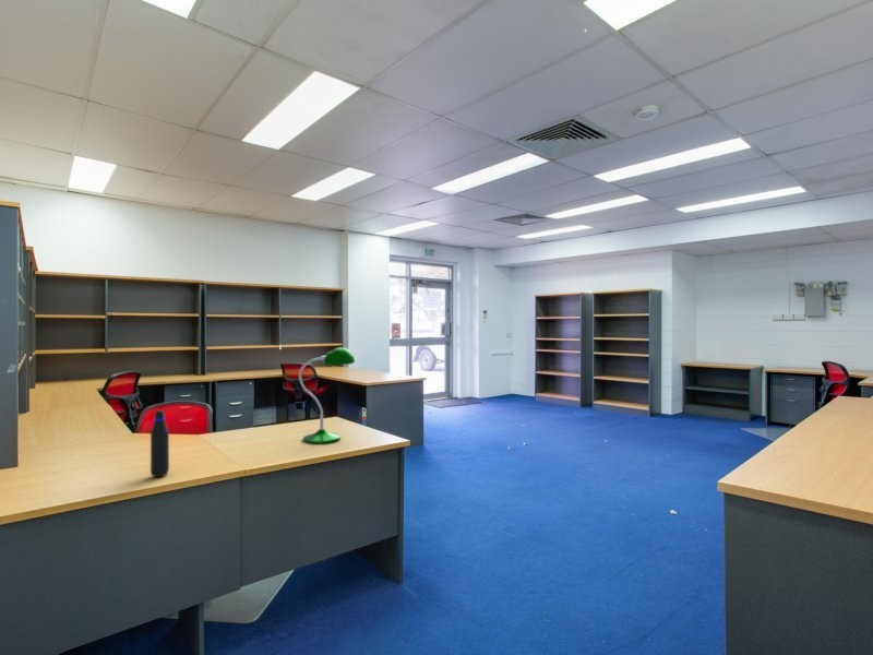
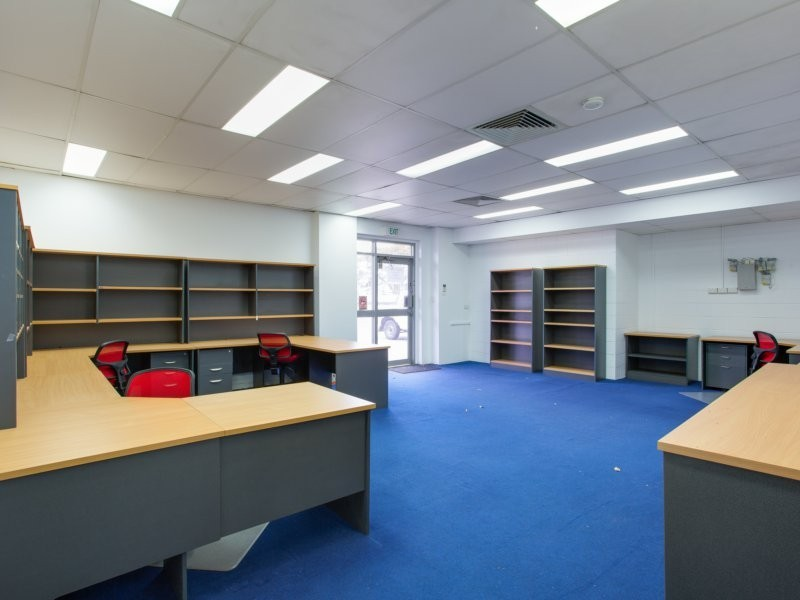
- water bottle (159, 443)
- desk lamp (316, 398)
